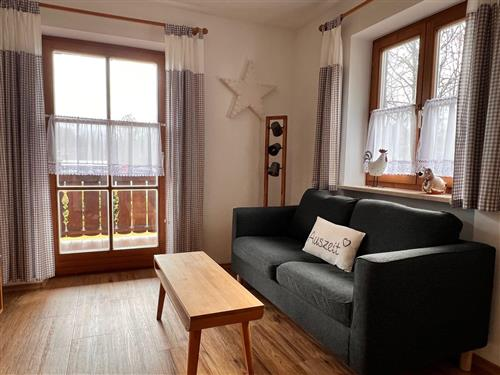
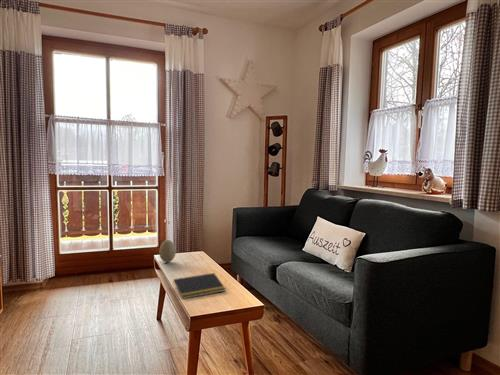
+ decorative egg (167, 251)
+ notepad (199, 285)
